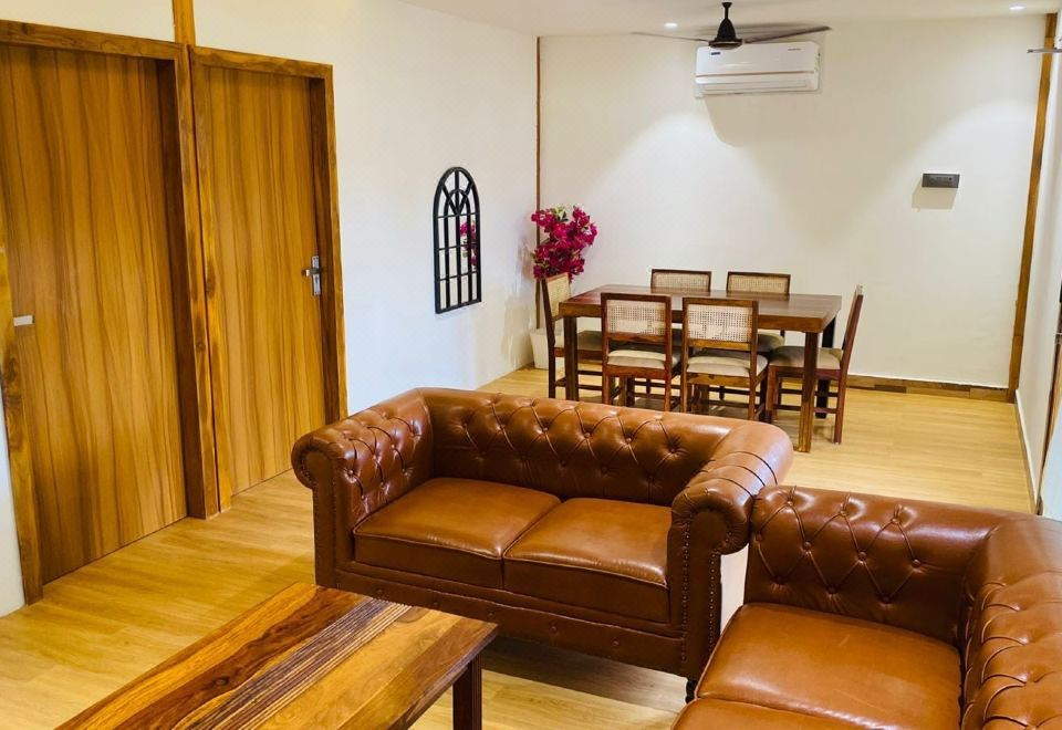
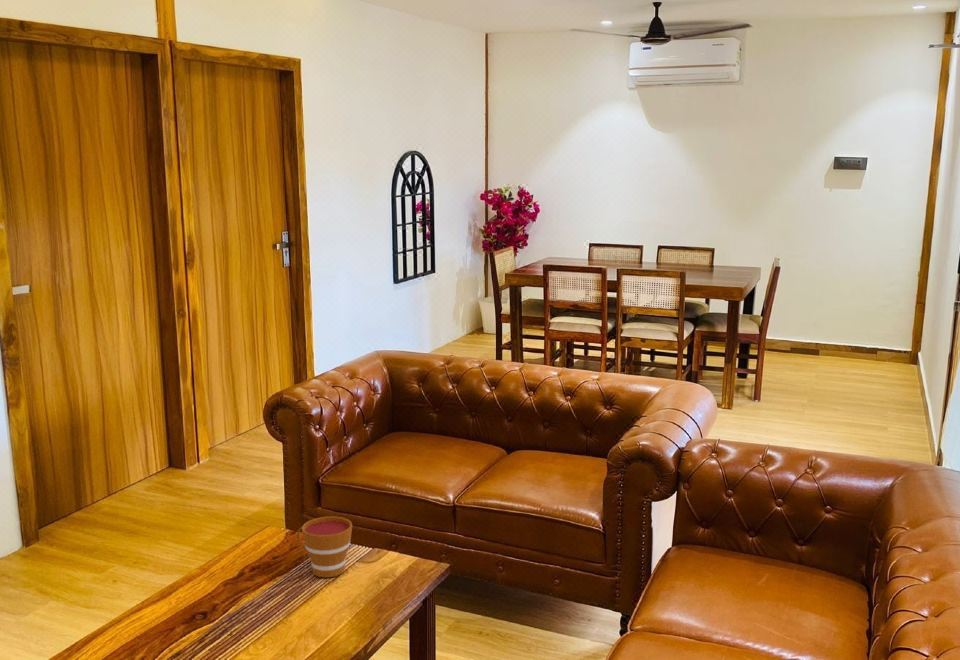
+ cup (323, 547)
